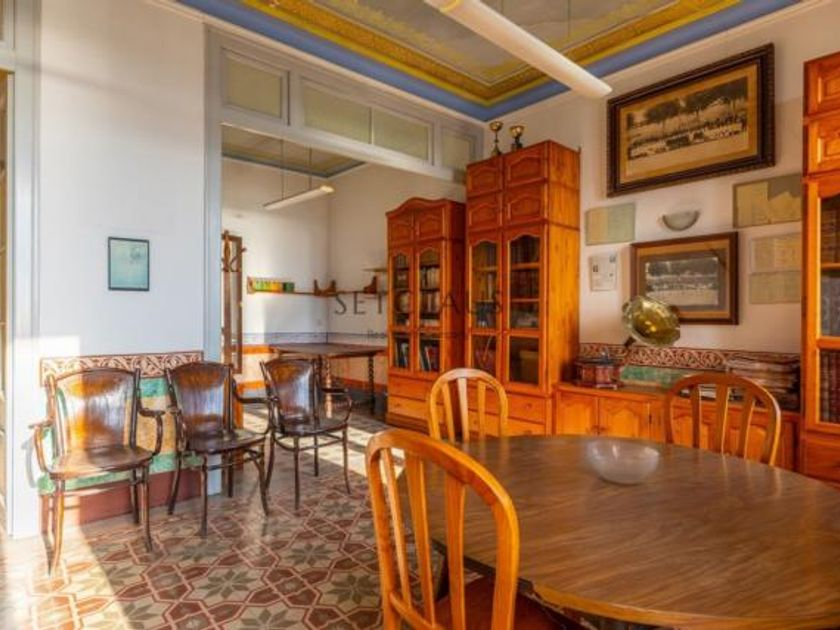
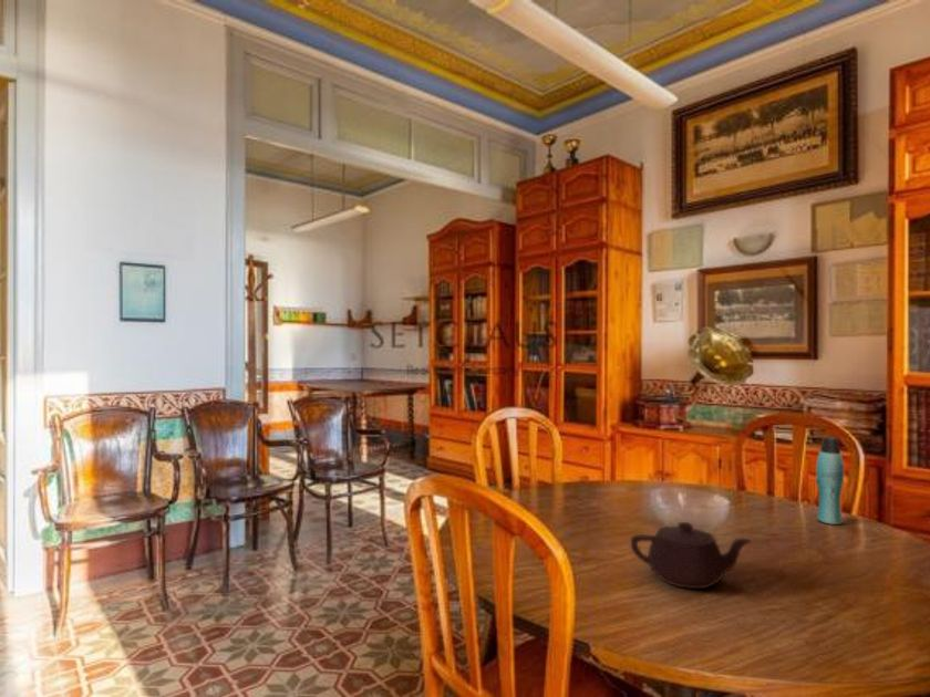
+ bottle (829, 479)
+ teapot (689, 551)
